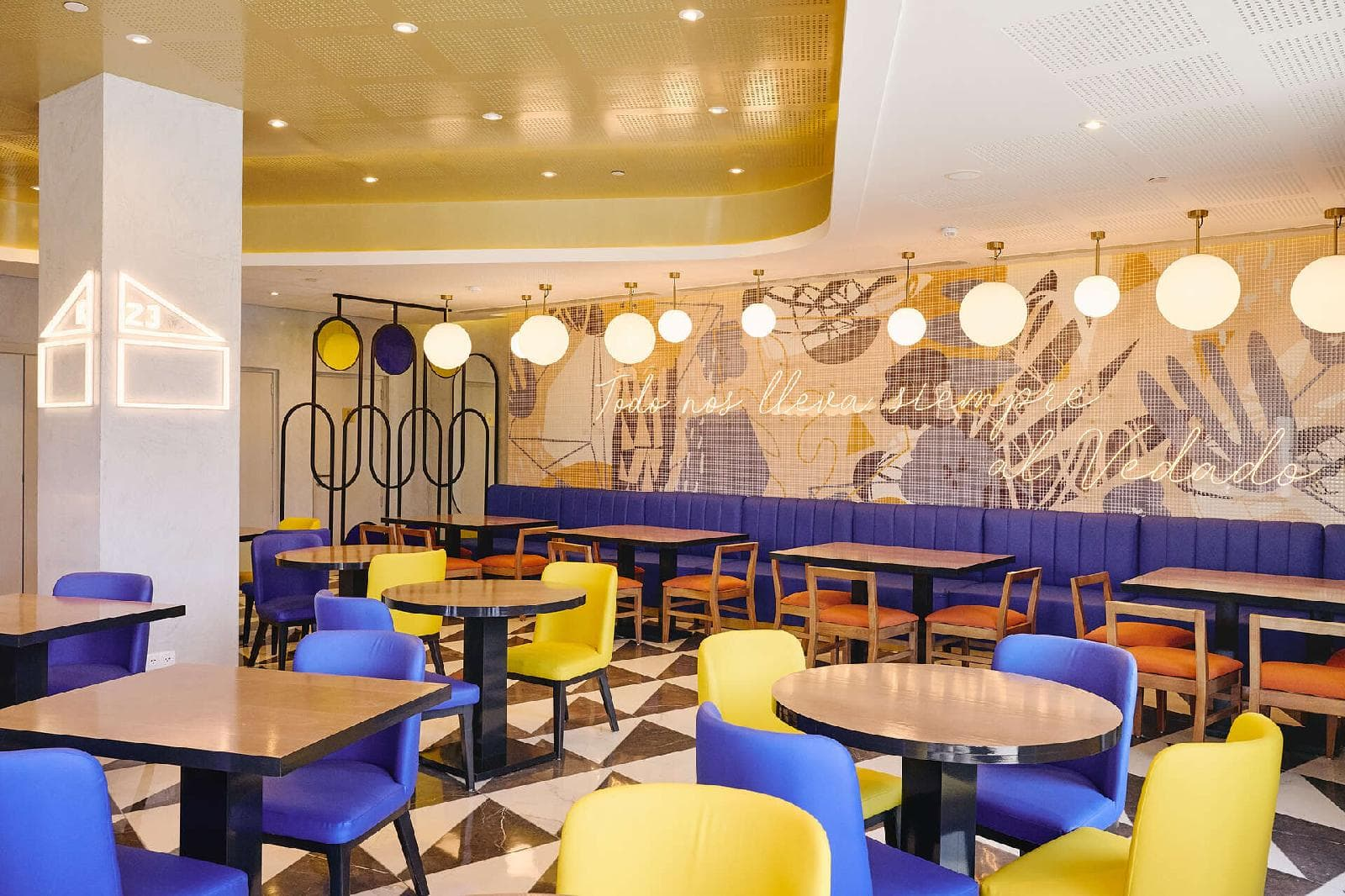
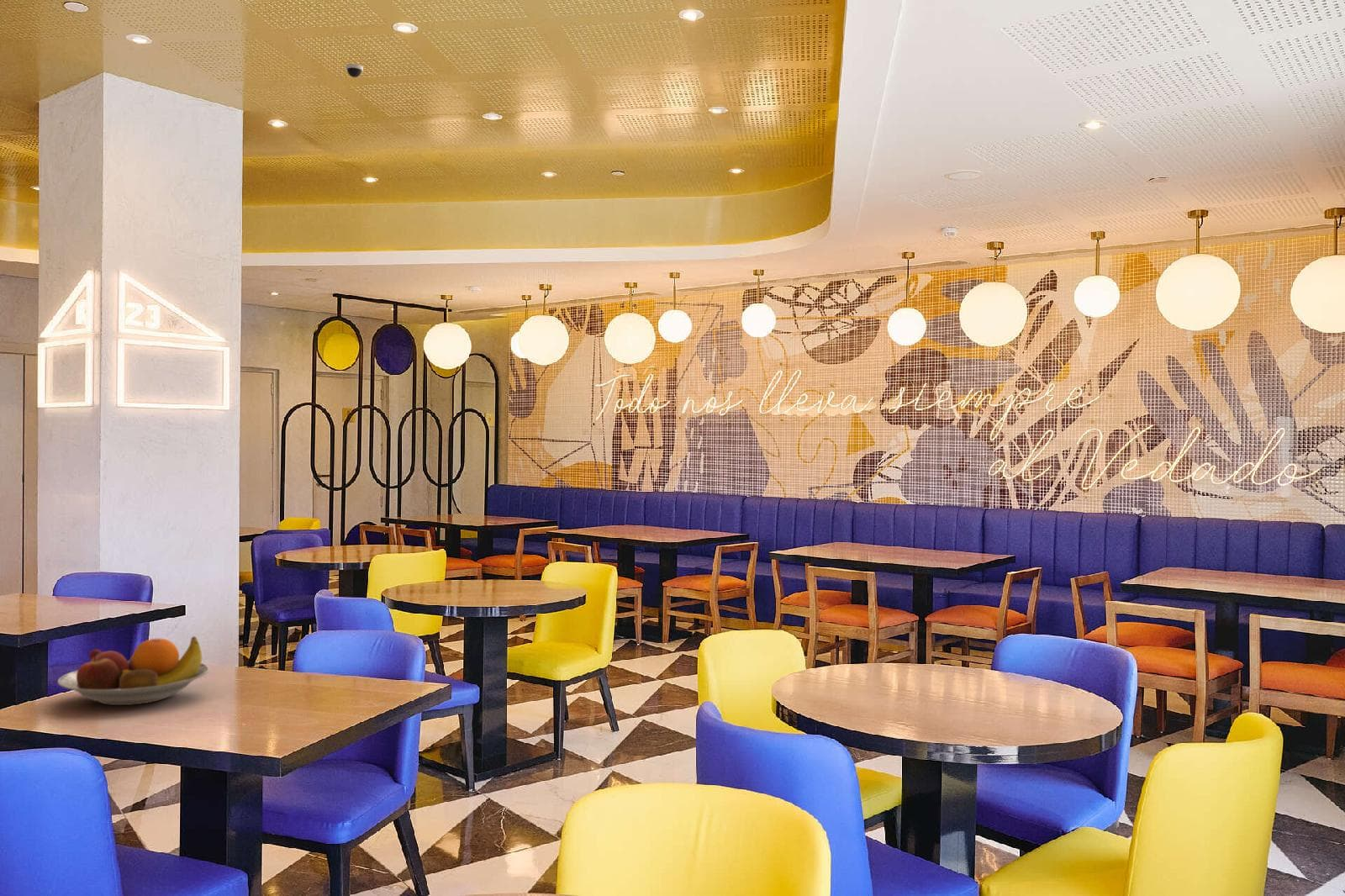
+ fruit bowl (135, 668)
+ dome security camera (354, 71)
